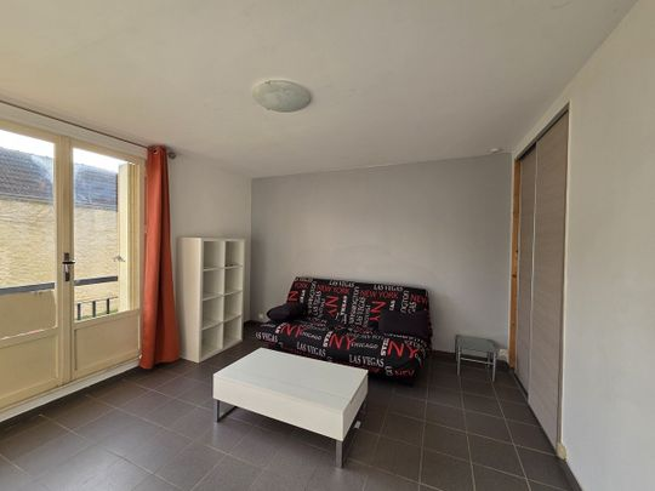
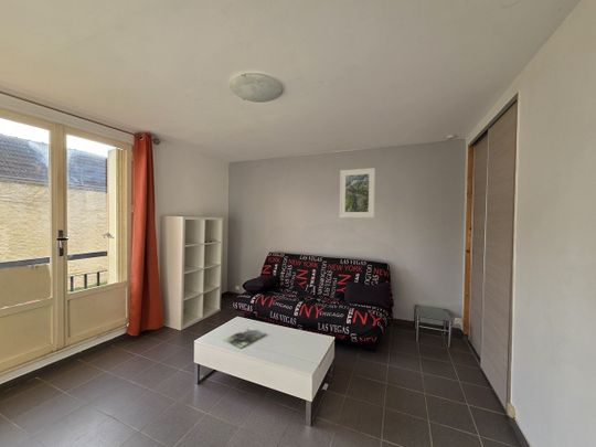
+ magazine (245, 337)
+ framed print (356, 193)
